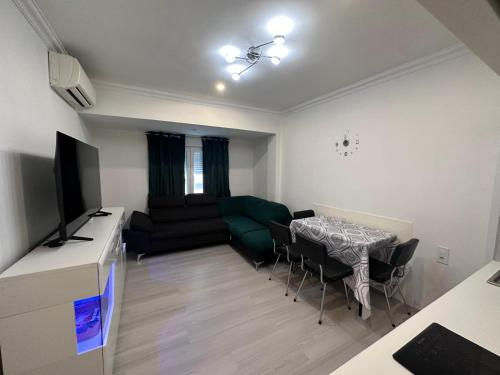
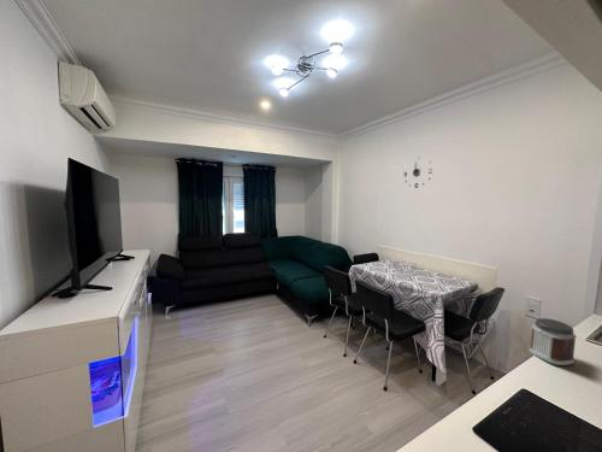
+ jar (551, 340)
